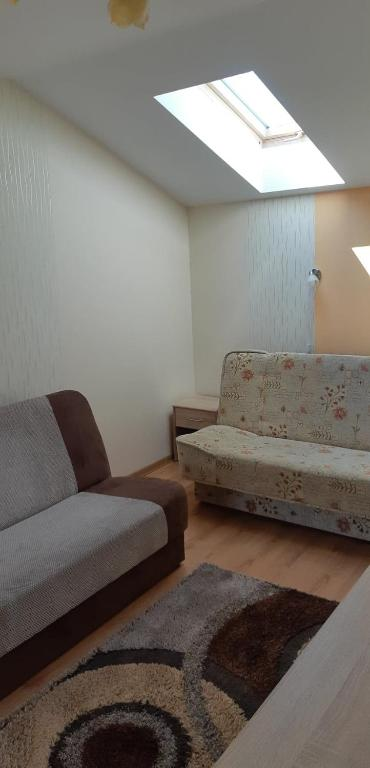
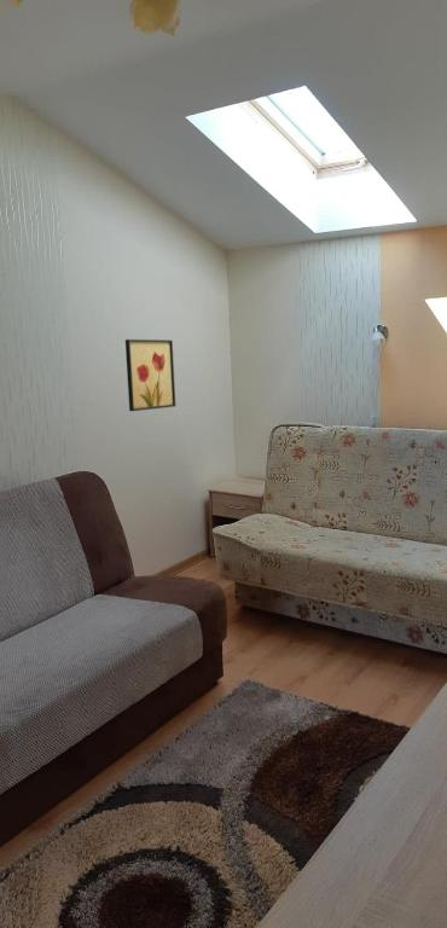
+ wall art (150, 375)
